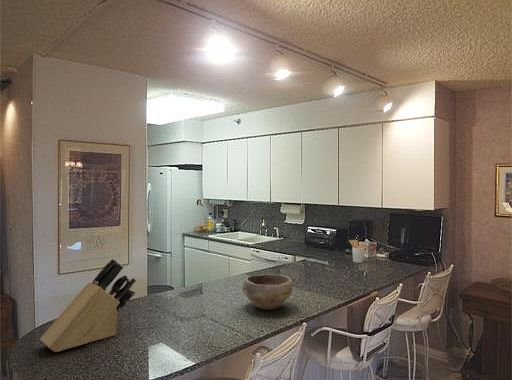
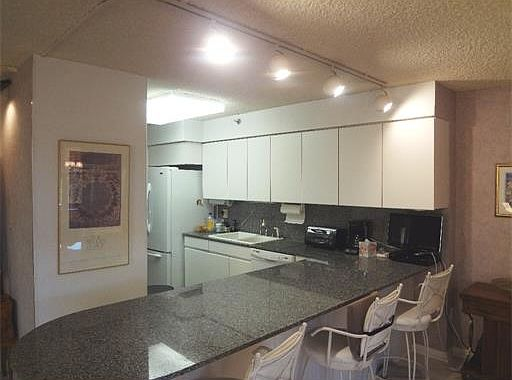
- utensil holder (356, 250)
- bowl (267, 292)
- knife block (91, 300)
